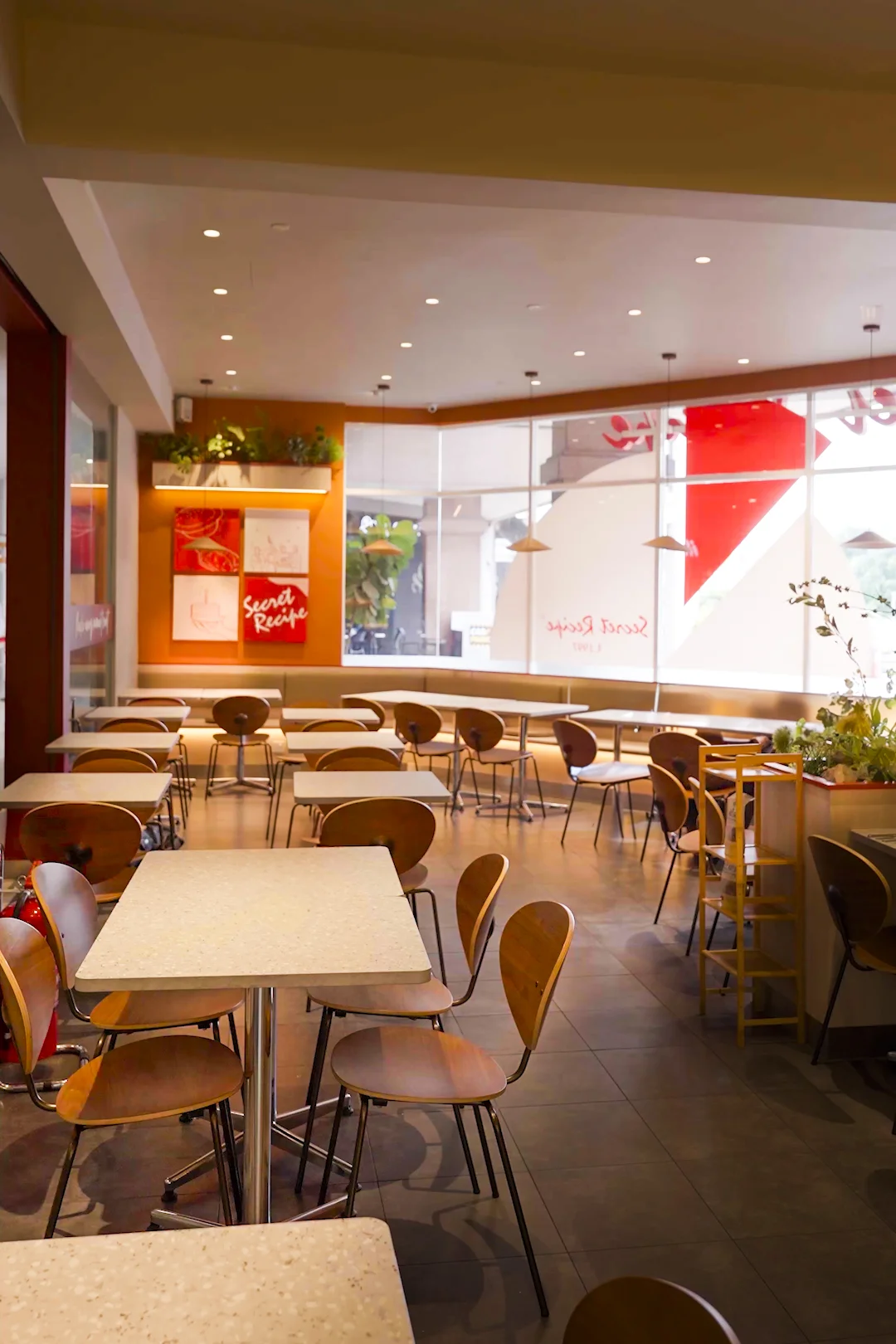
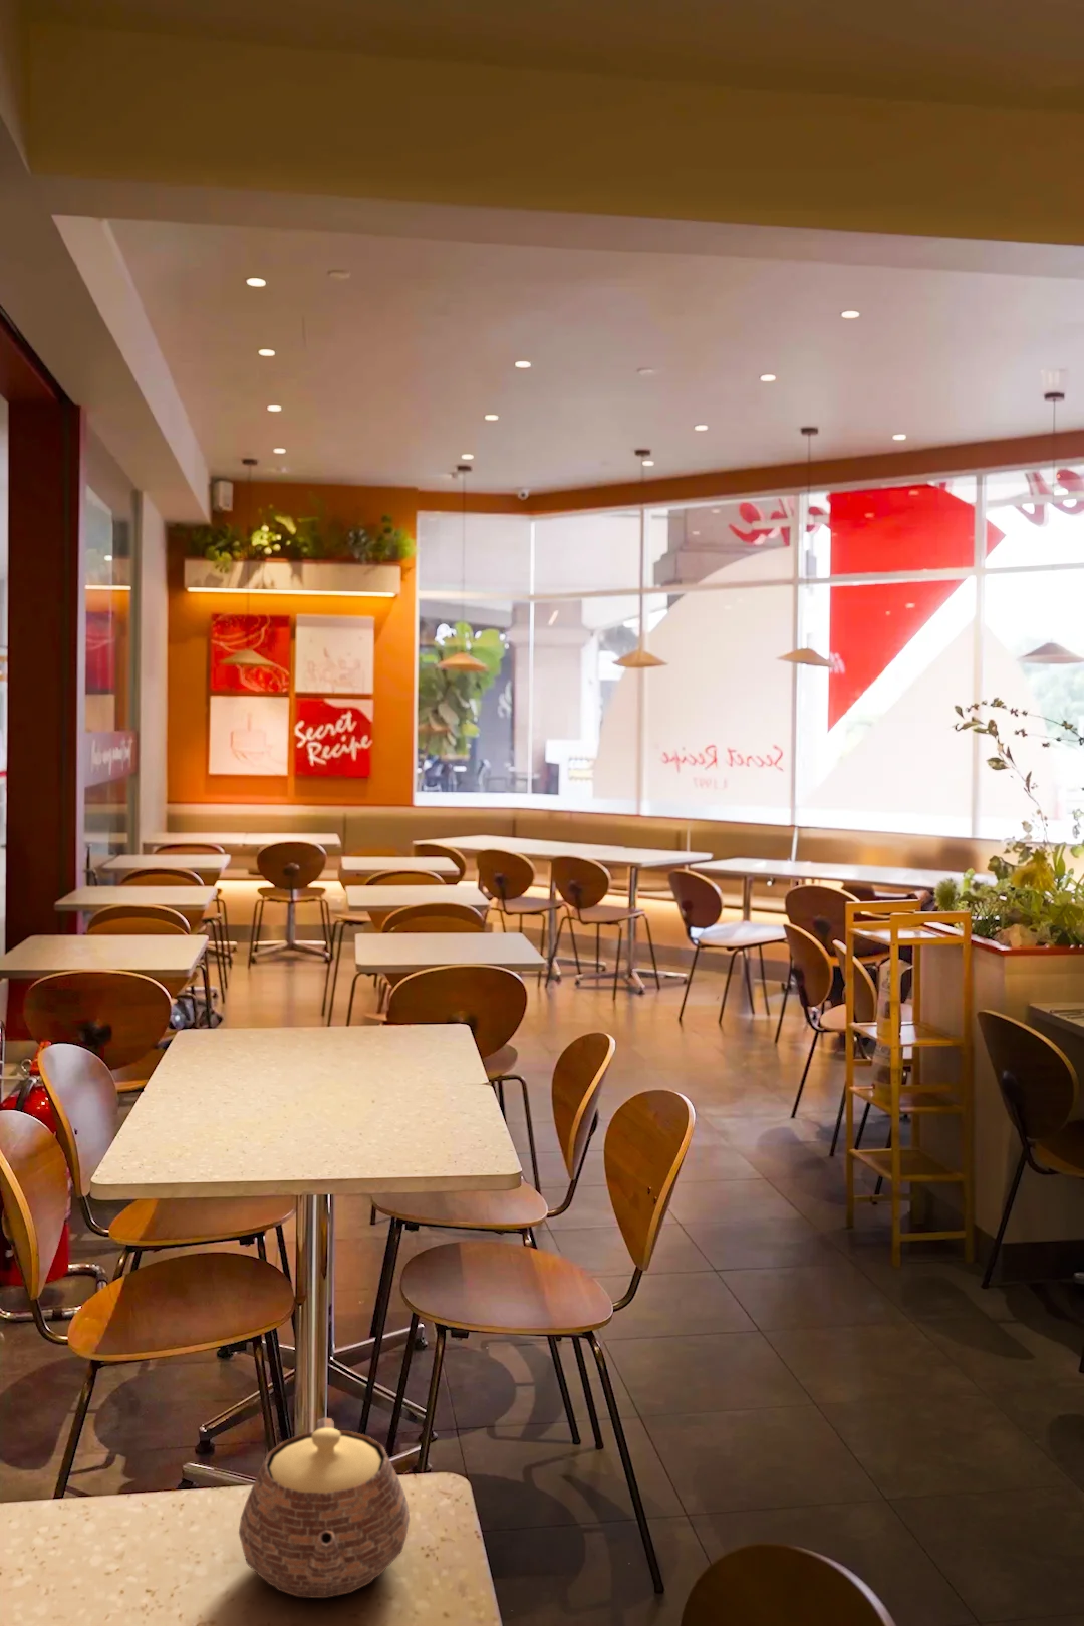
+ teapot (325, 1503)
